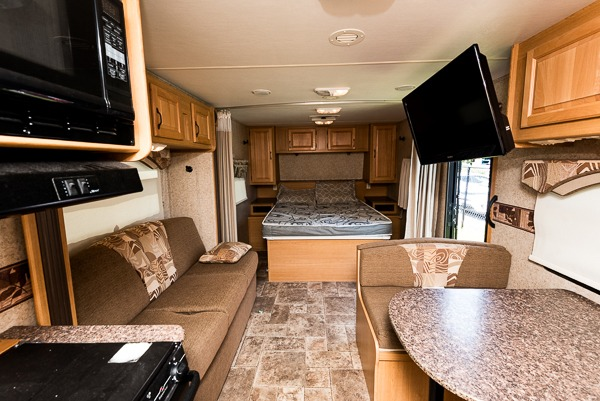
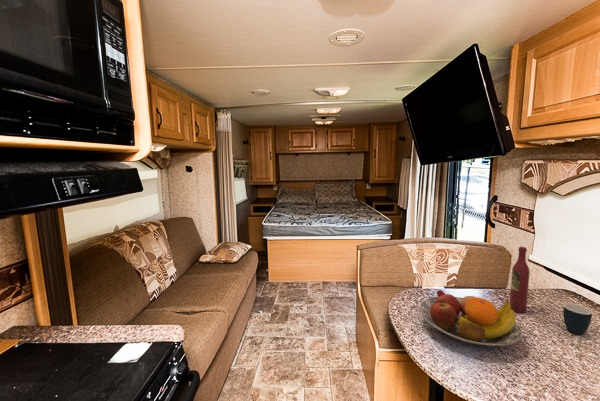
+ wine bottle (520, 279)
+ fruit bowl (466, 313)
+ mug (577, 319)
